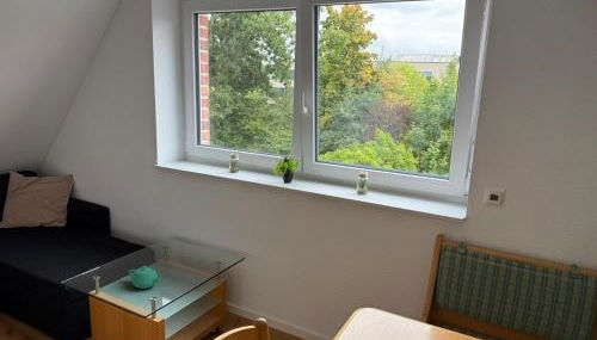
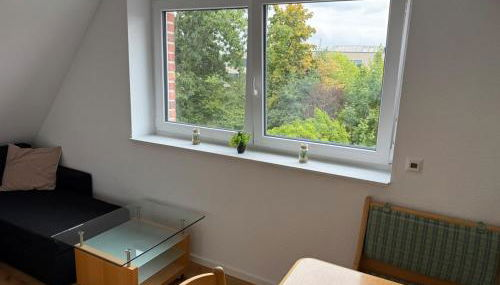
- teapot (146, 276)
